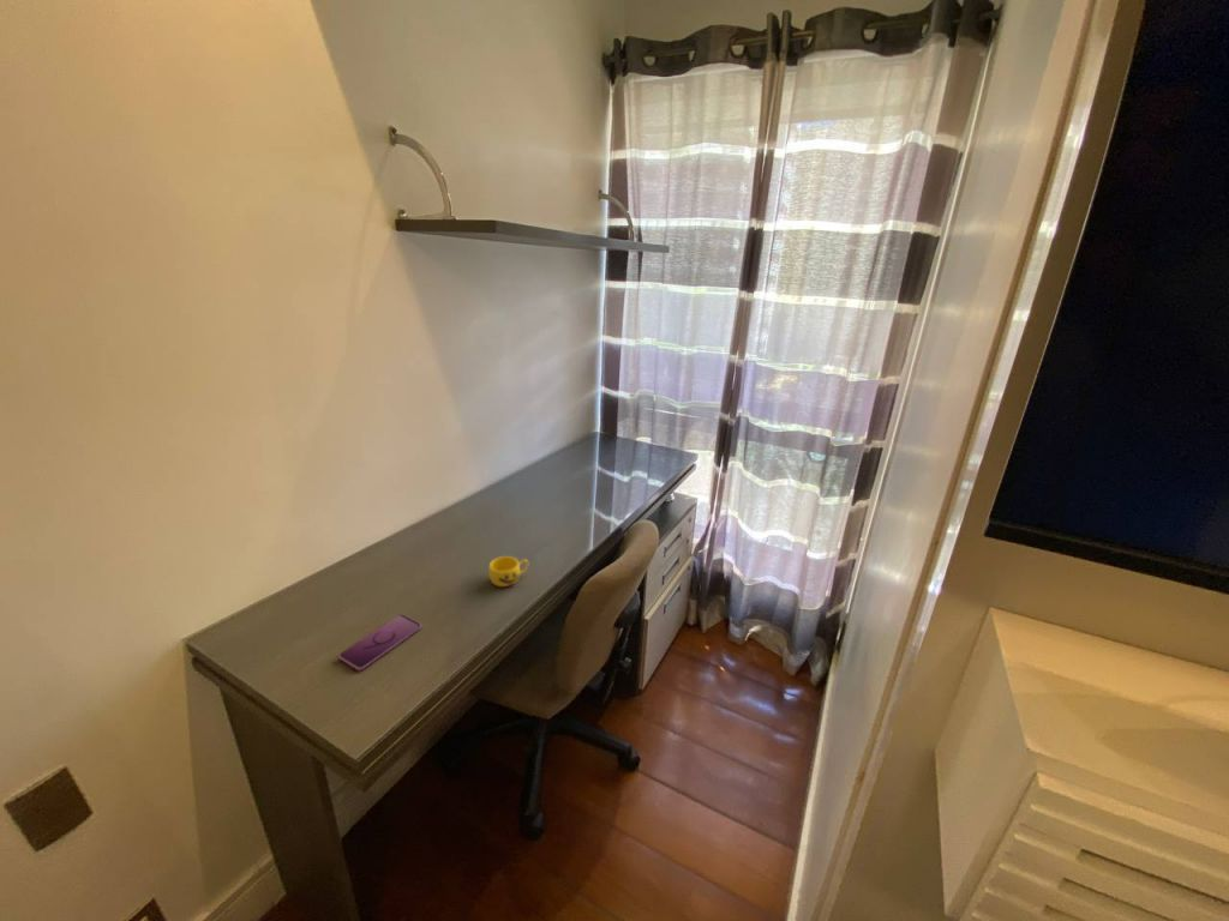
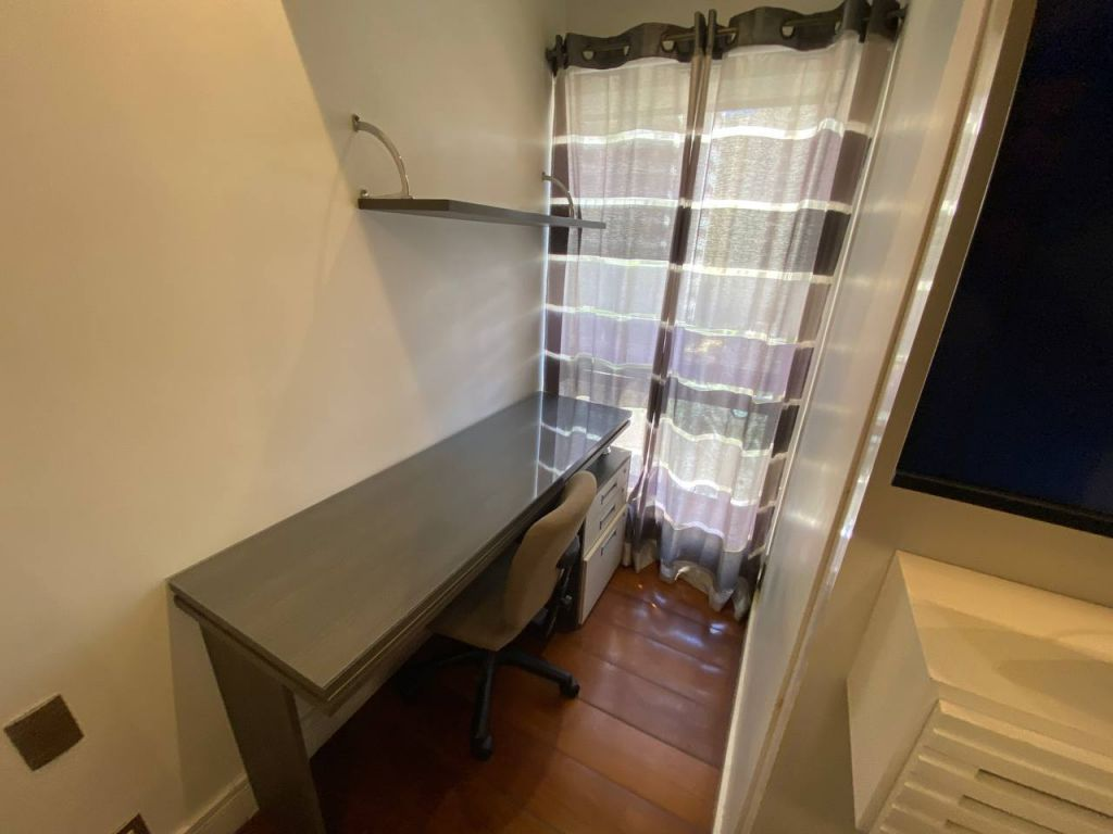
- smartphone (382, 640)
- cup (509, 570)
